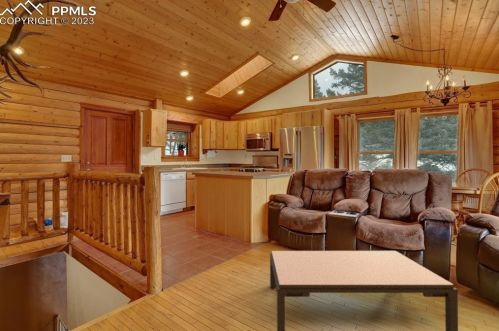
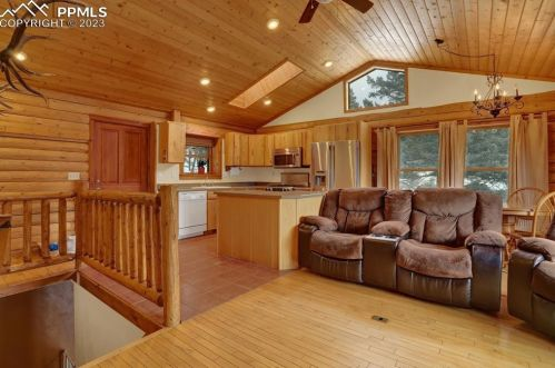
- coffee table (347, 286)
